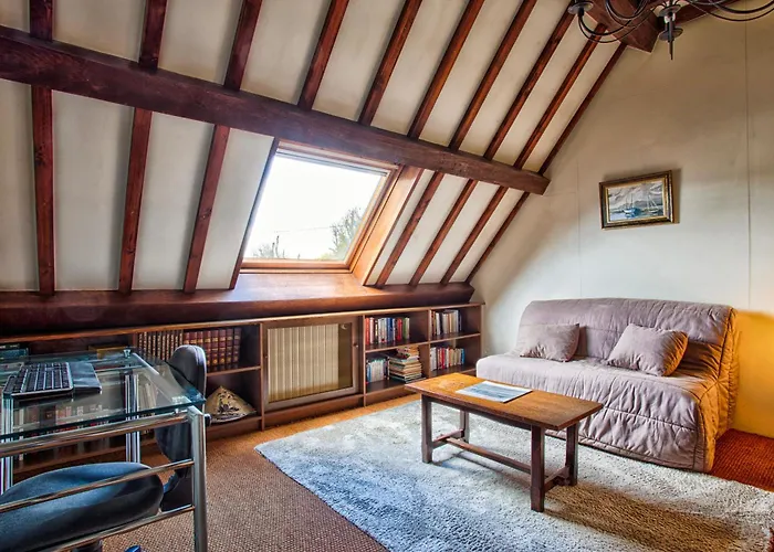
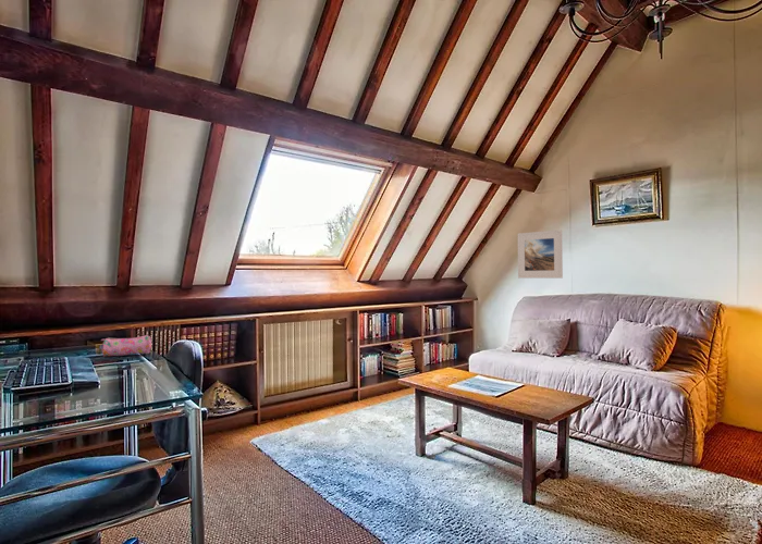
+ pencil case (126, 345)
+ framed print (539, 255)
